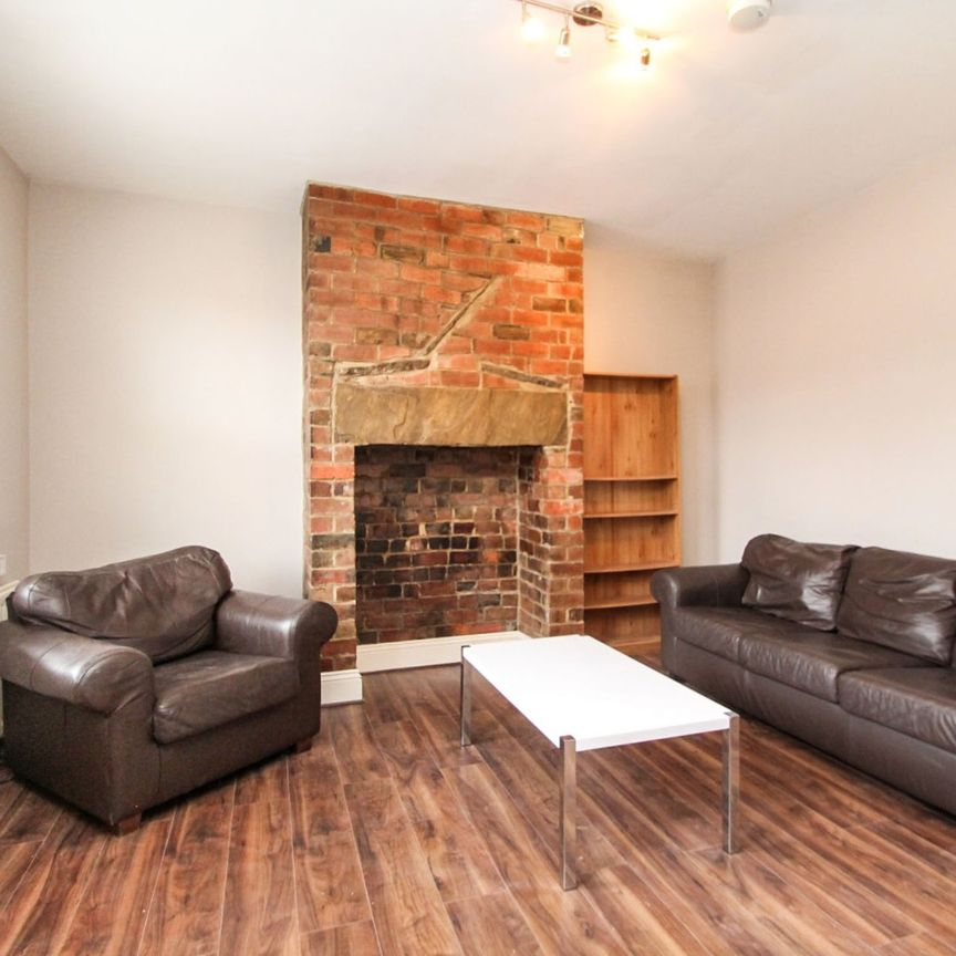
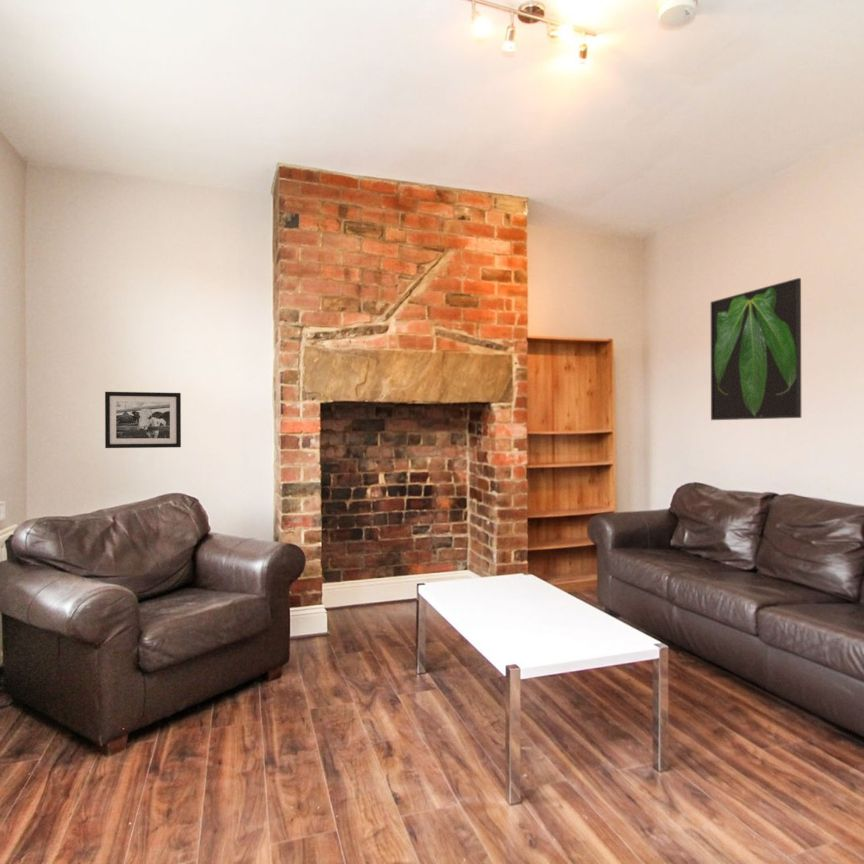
+ picture frame (143, 420)
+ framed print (752, 355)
